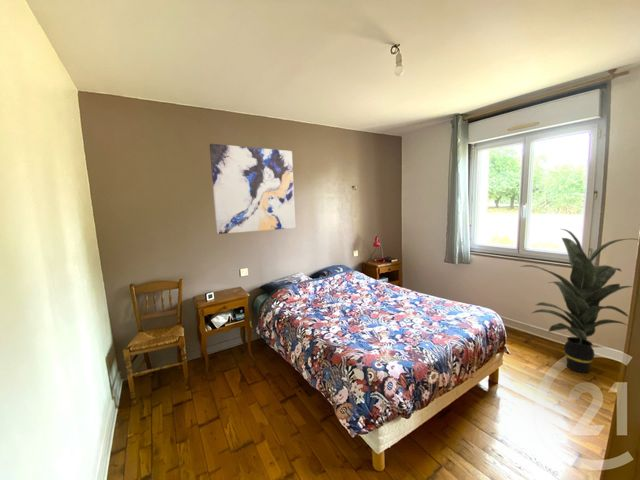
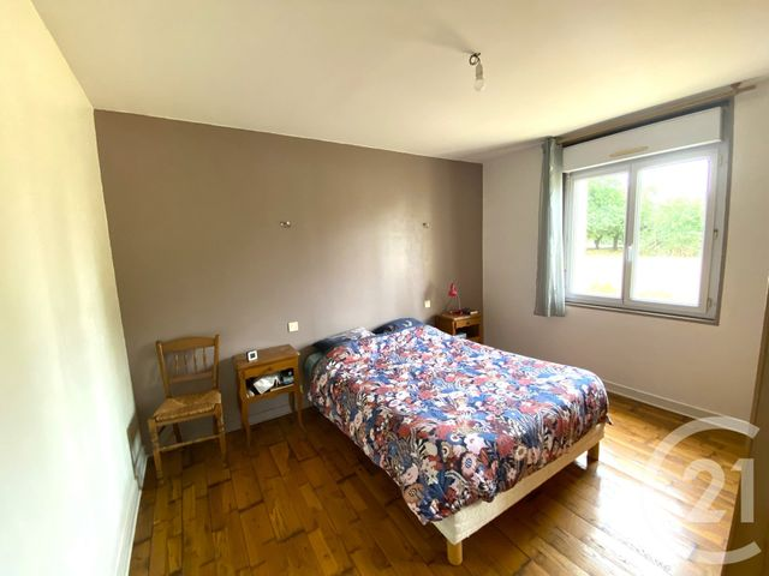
- indoor plant (576, 298)
- wall art (256, 190)
